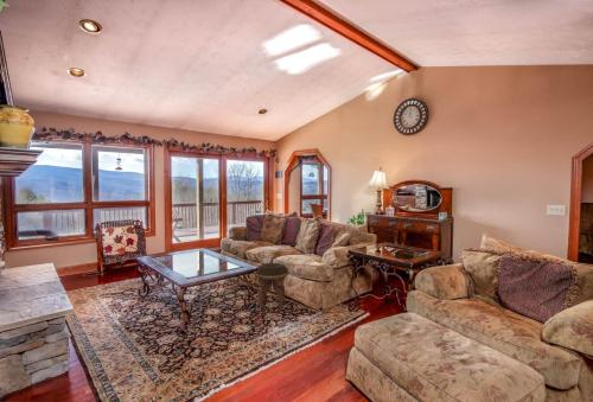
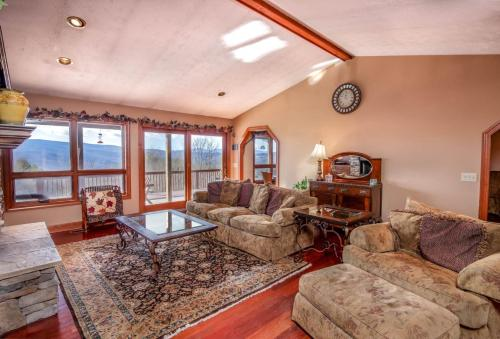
- footstool (272, 283)
